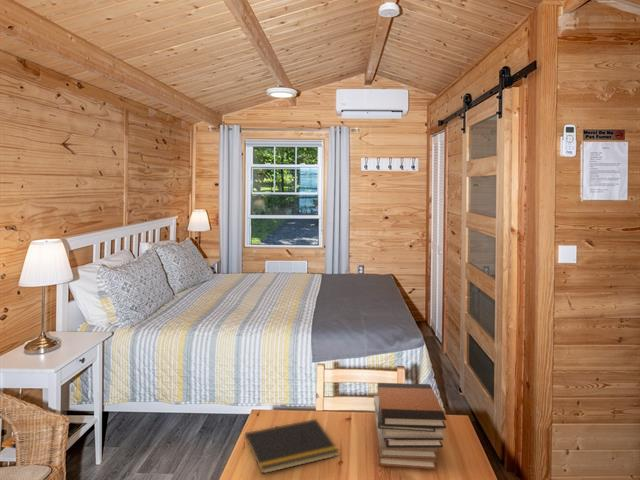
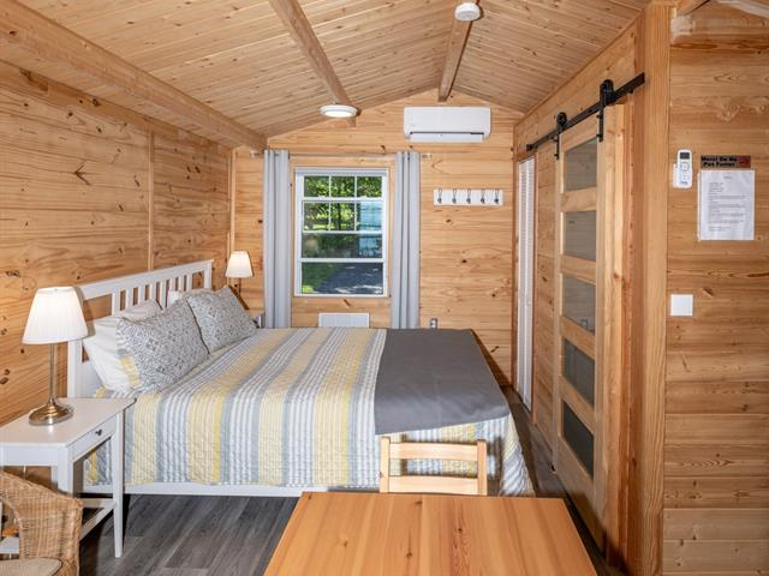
- book stack (406, 421)
- notepad (291, 443)
